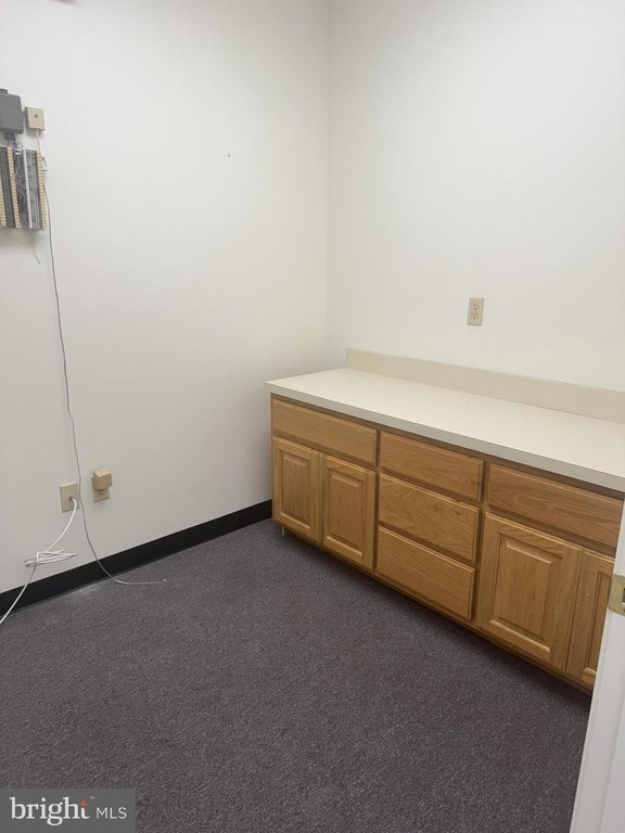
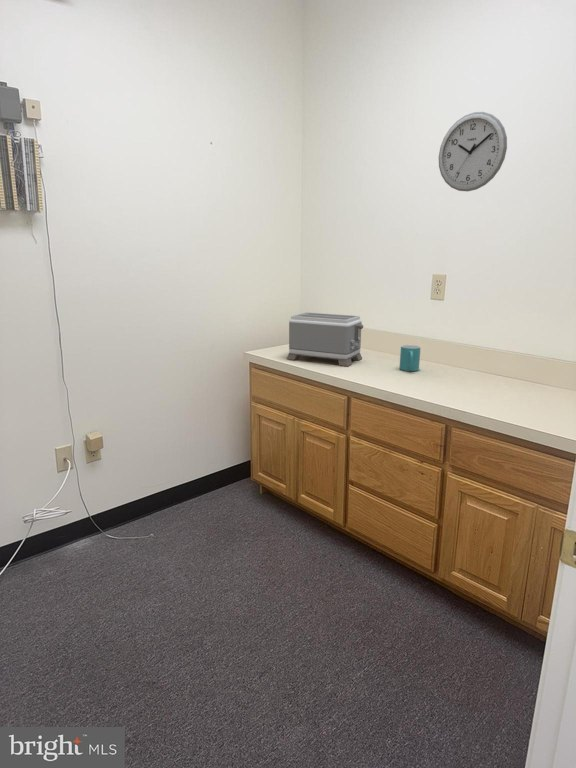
+ wall clock (470, 152)
+ toaster (328, 337)
+ mug (410, 358)
